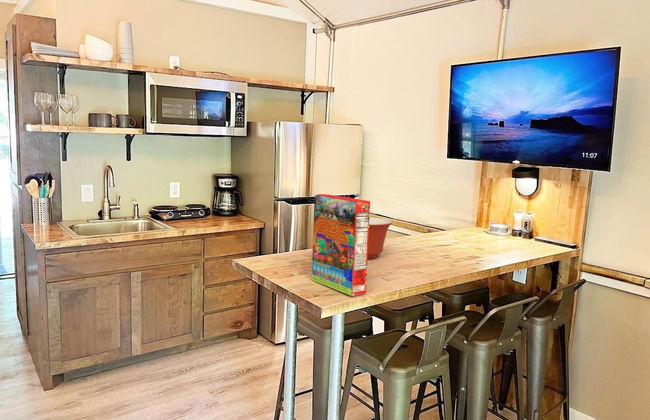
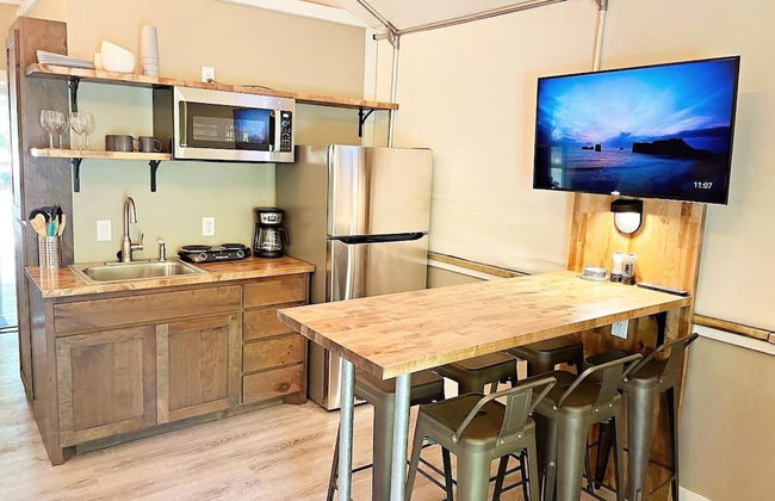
- cereal box (339, 242)
- mixing bowl (368, 238)
